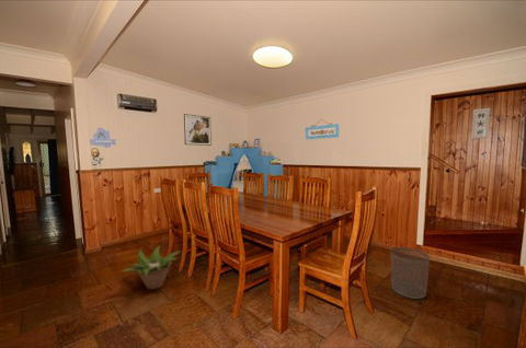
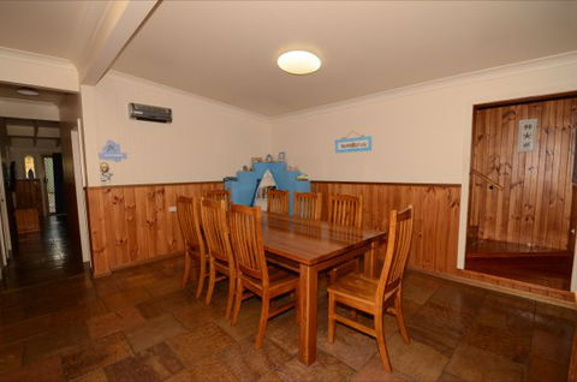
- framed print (197, 130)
- decorative plant (152, 270)
- waste bin (409, 271)
